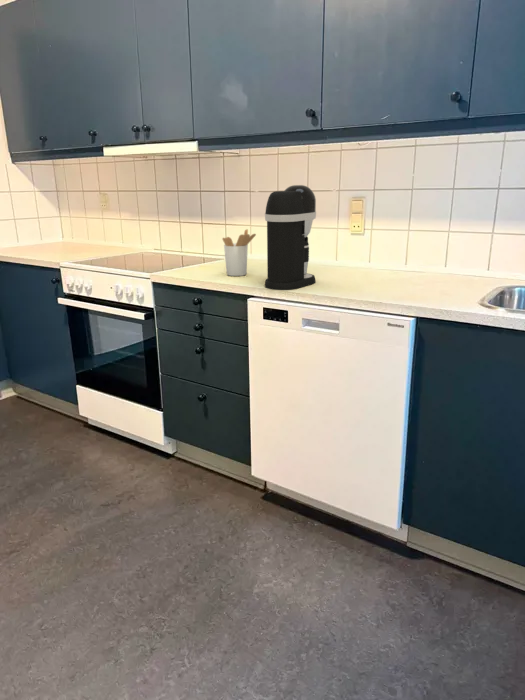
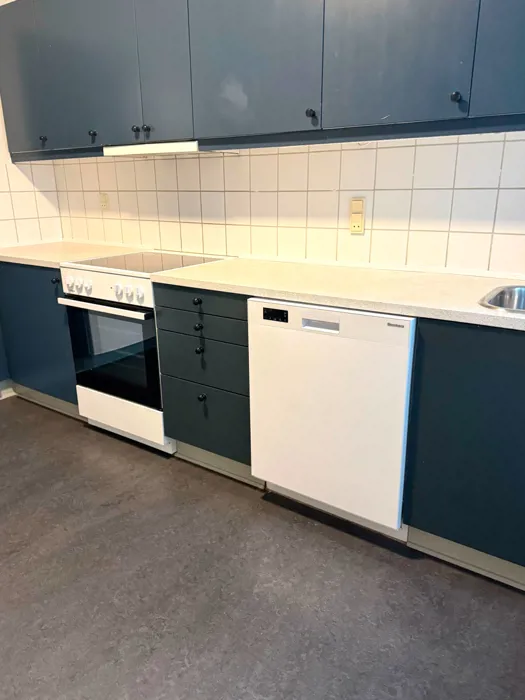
- coffee maker (290, 236)
- utensil holder (239, 253)
